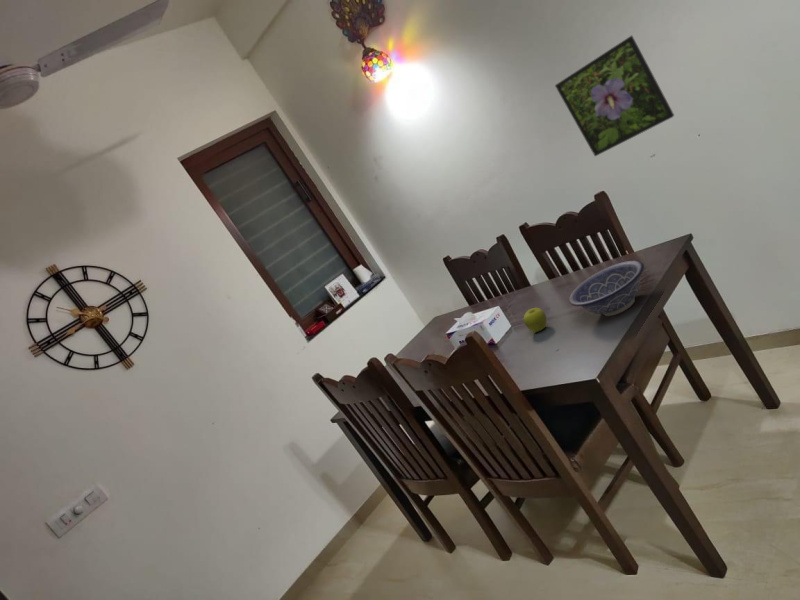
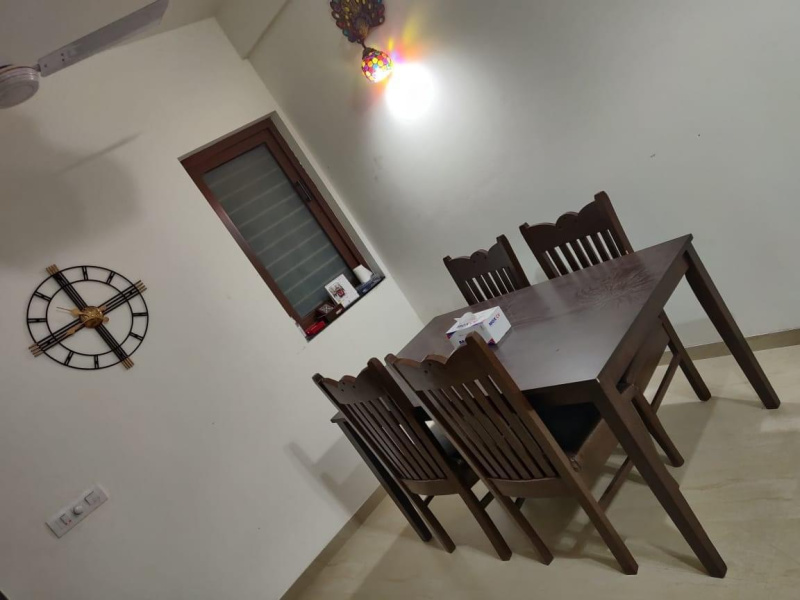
- decorative bowl (611, 294)
- fruit (535, 319)
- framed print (612, 99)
